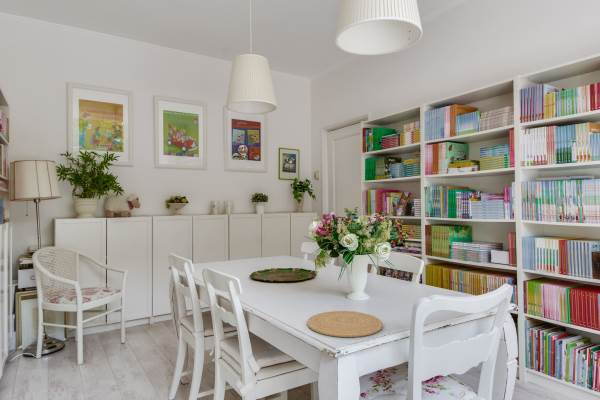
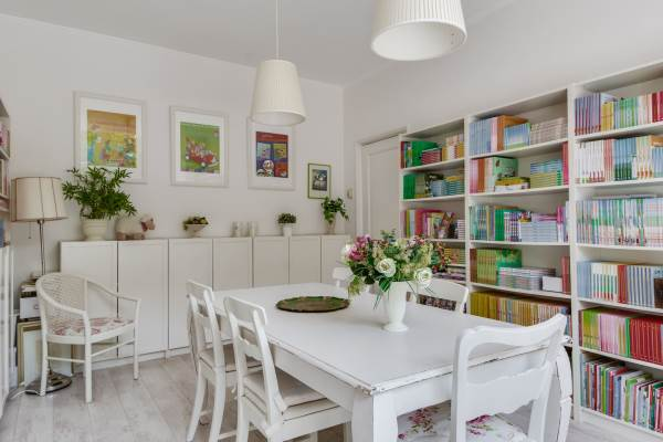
- plate (344, 322)
